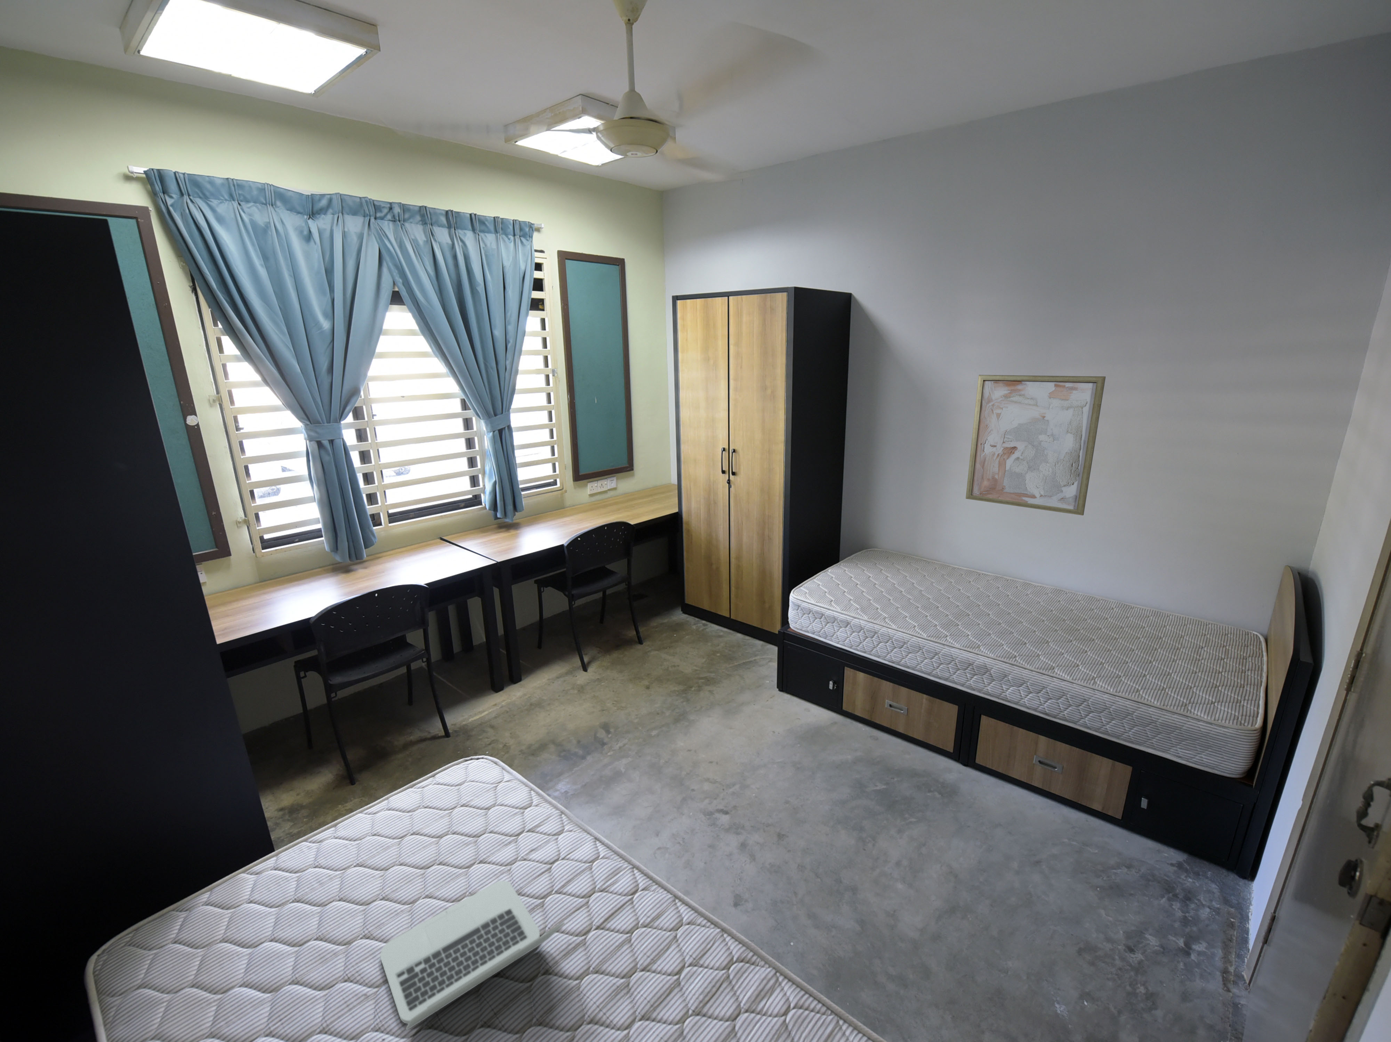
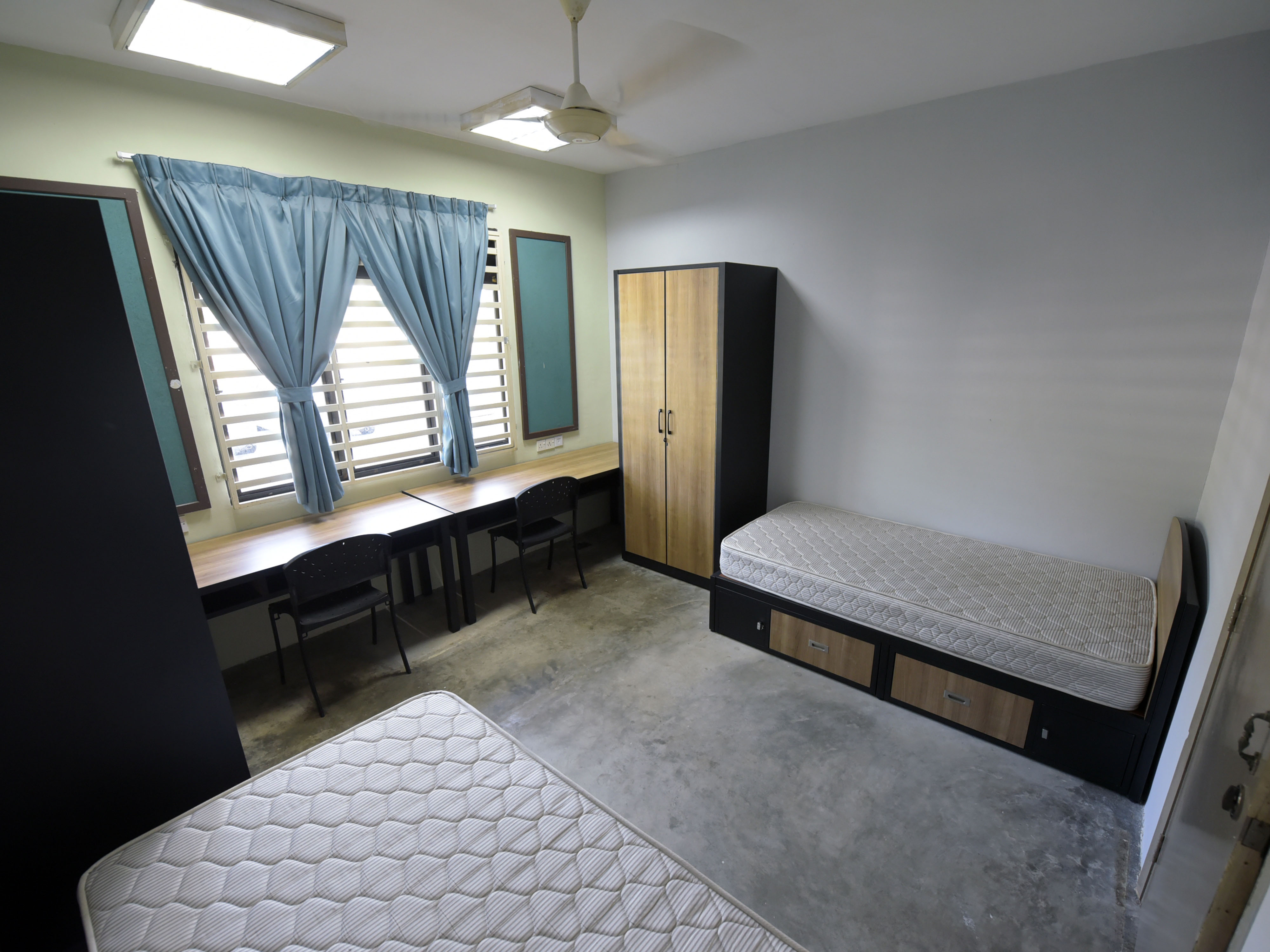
- laptop (468, 937)
- wall art (1030, 443)
